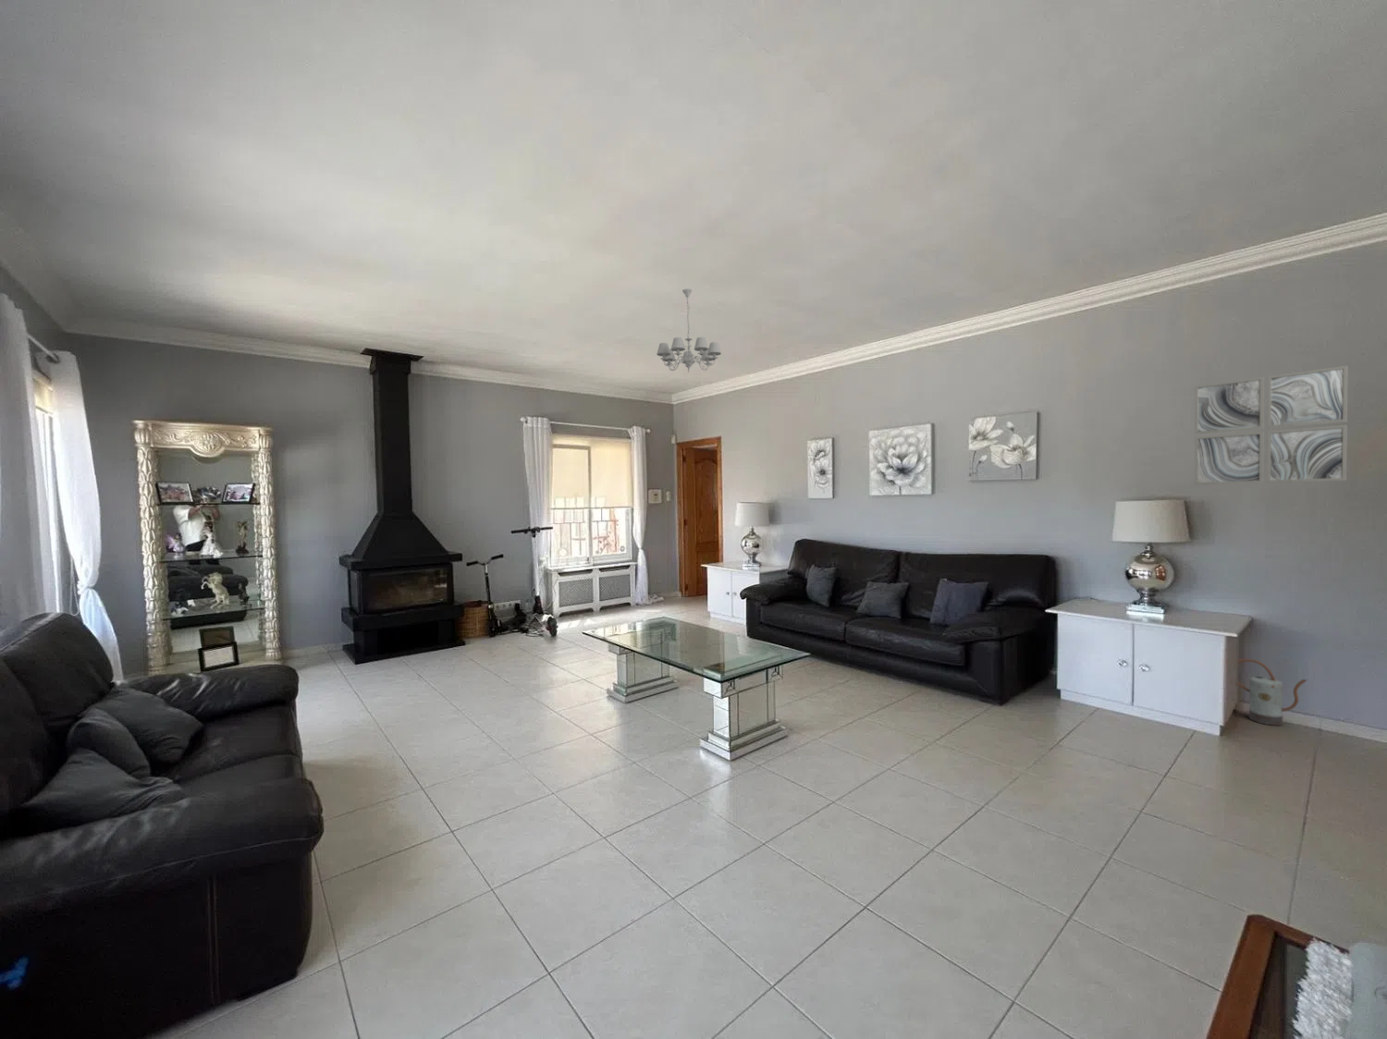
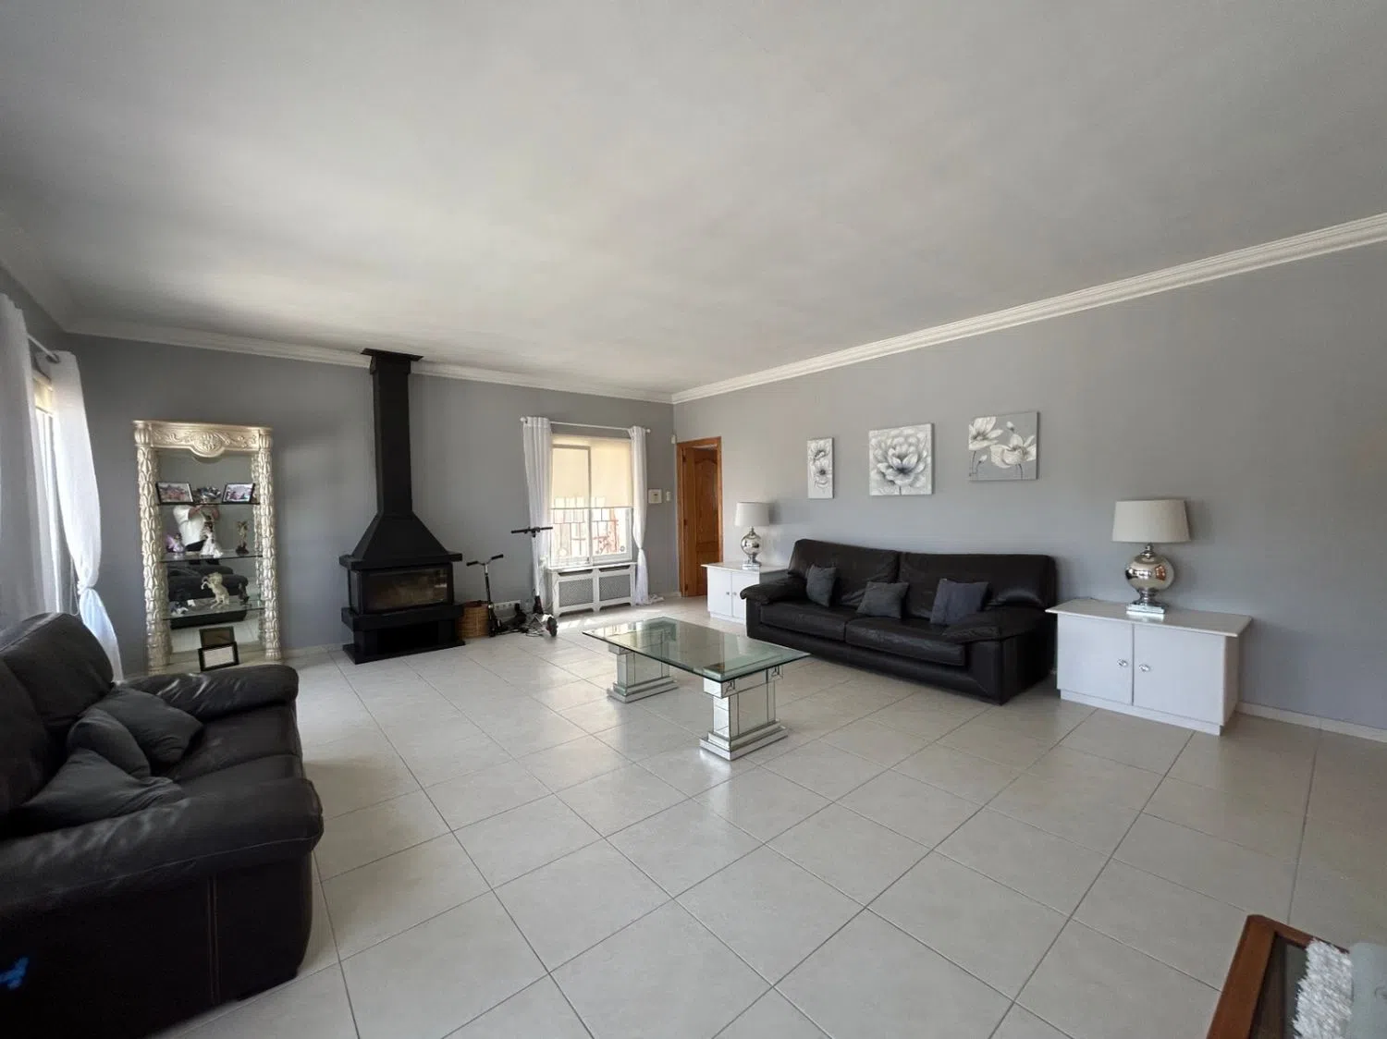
- chandelier (687, 330)
- watering can (1266, 691)
- wall art (1263, 428)
